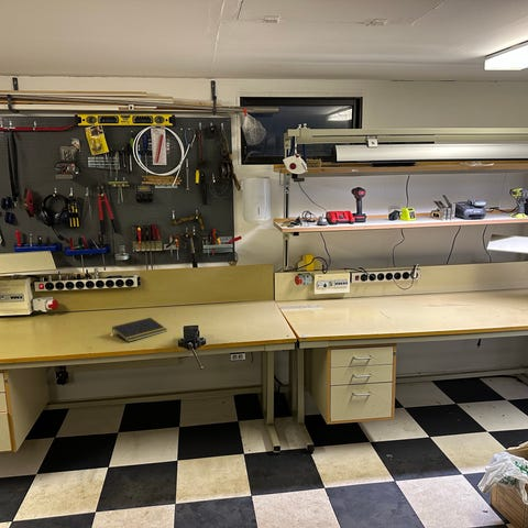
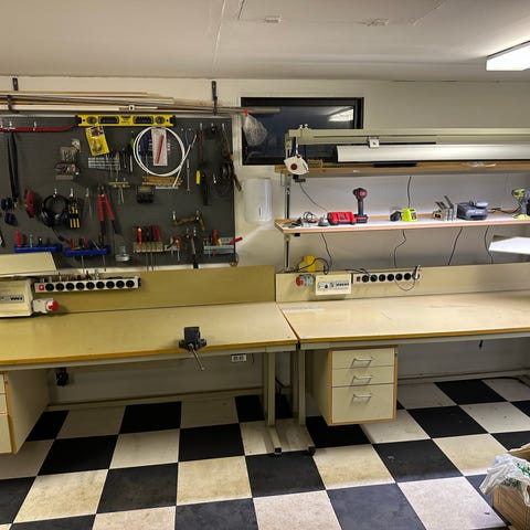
- notepad (140, 329)
